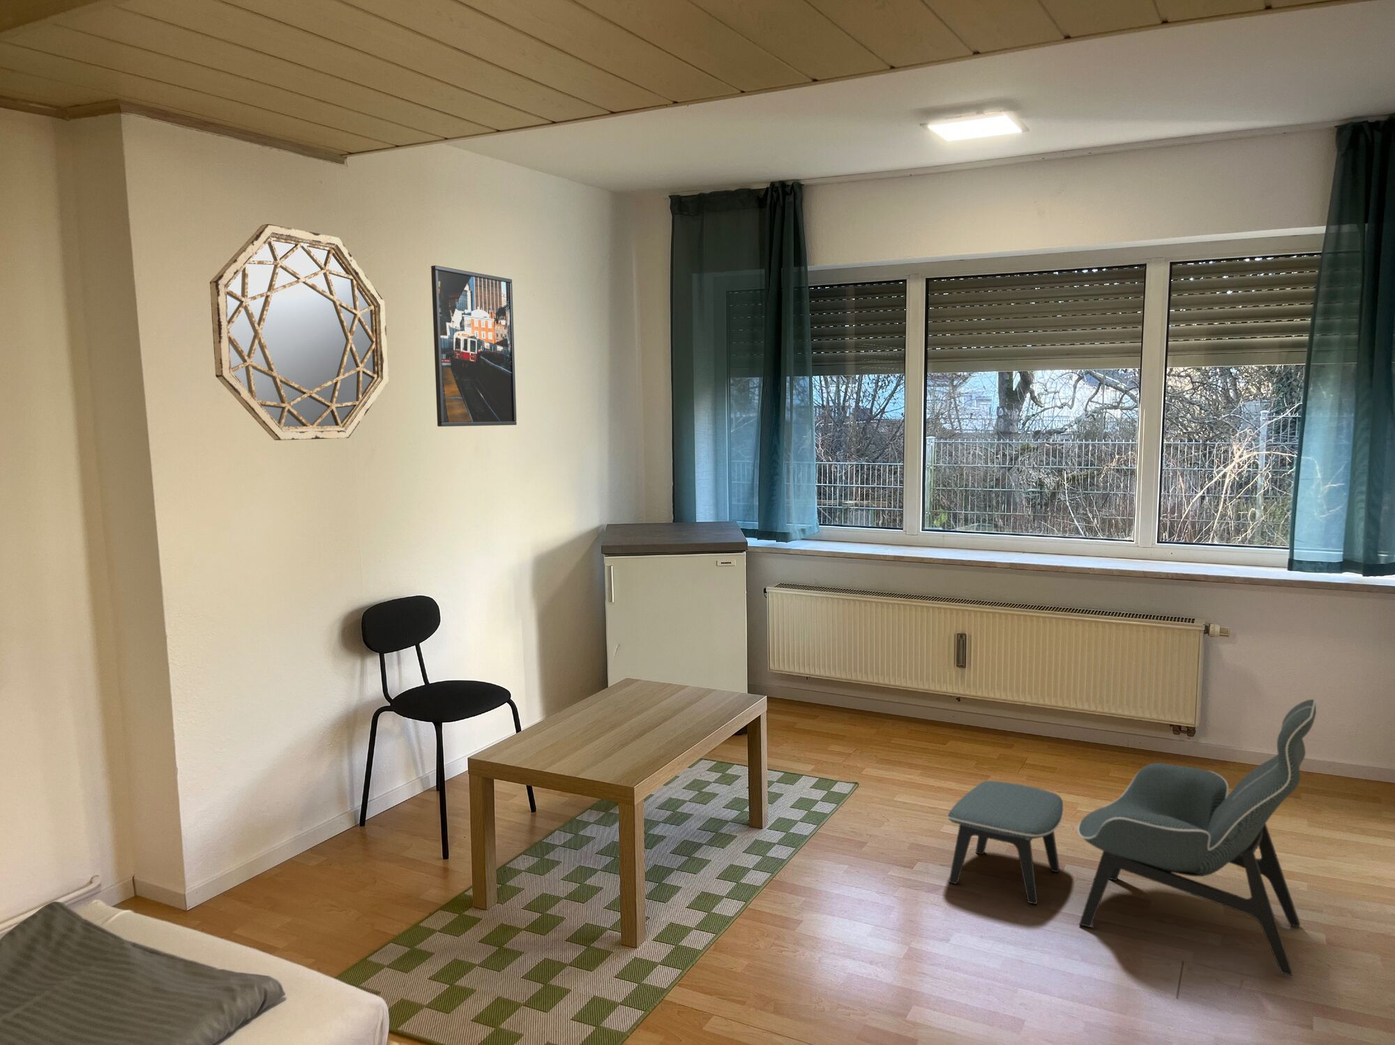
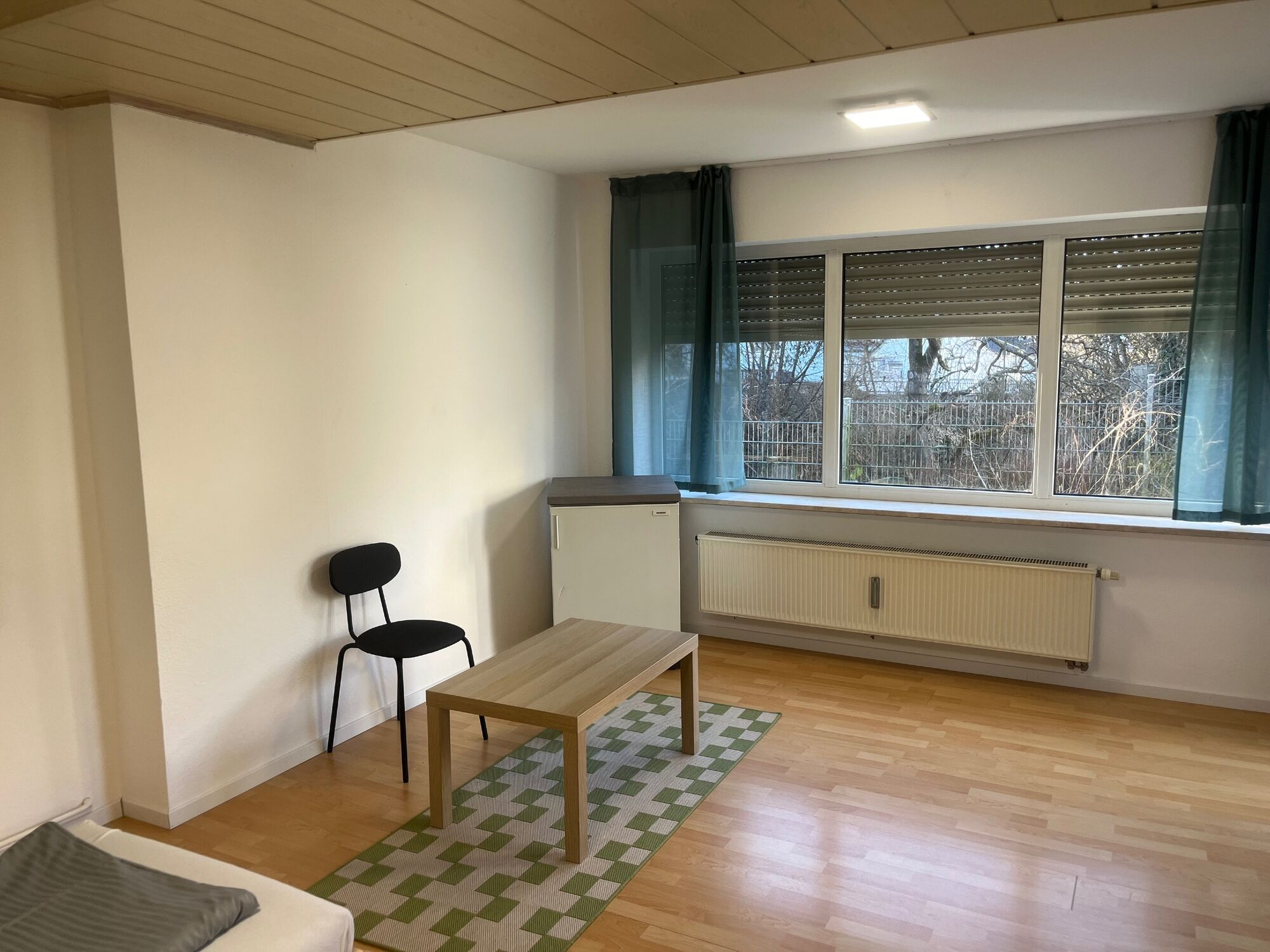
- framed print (476, 350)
- lounge chair (1119, 797)
- home mirror (306, 336)
